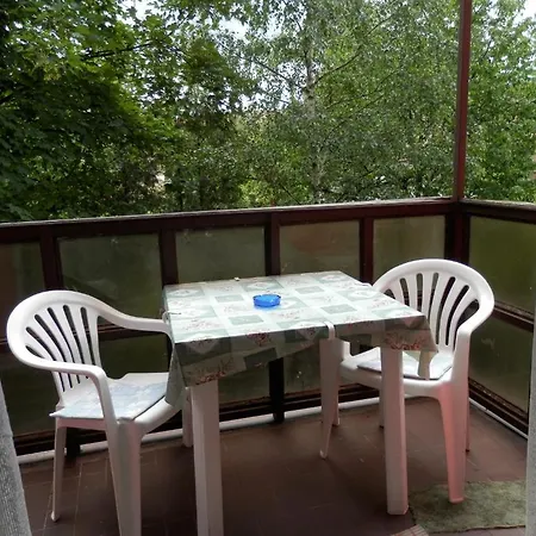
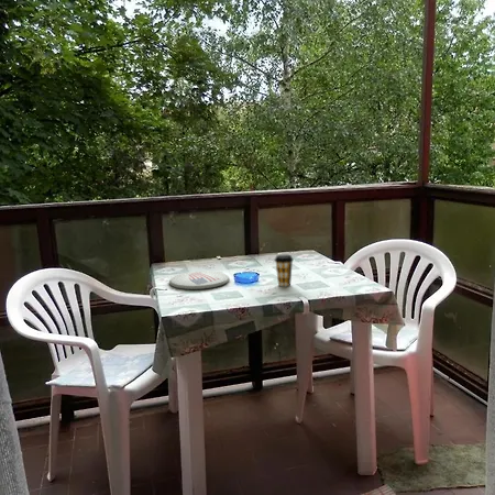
+ plate (199, 278)
+ coffee cup (284, 271)
